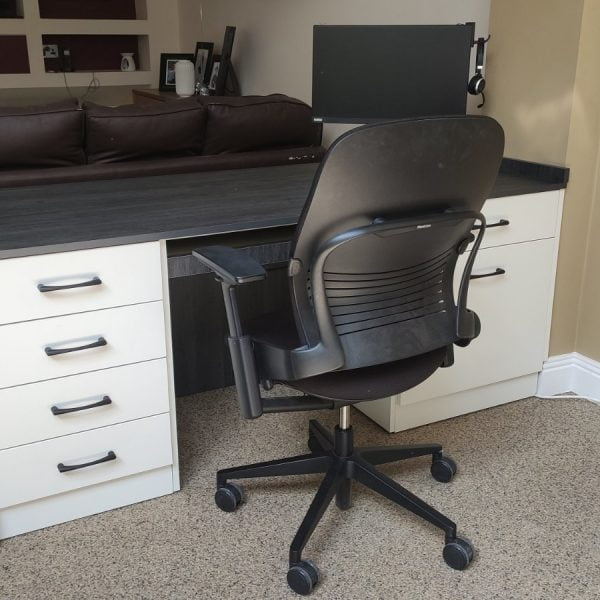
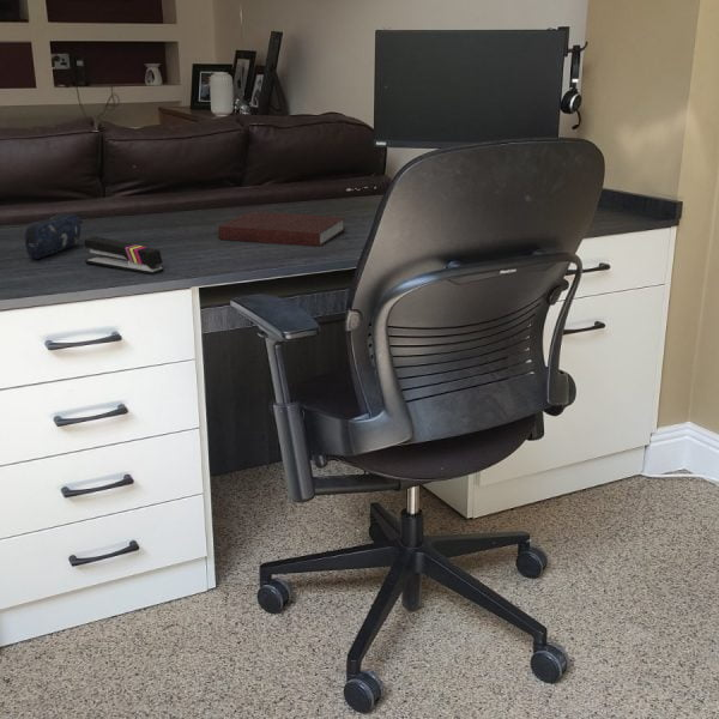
+ stapler (122, 254)
+ notebook (283, 228)
+ pencil case (53, 235)
